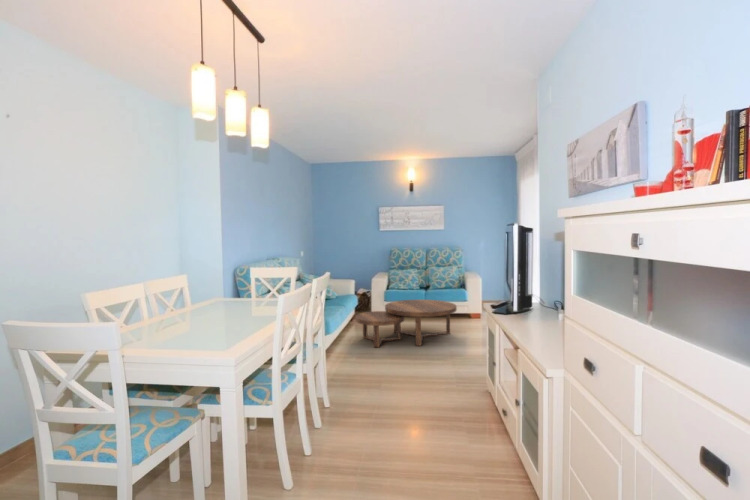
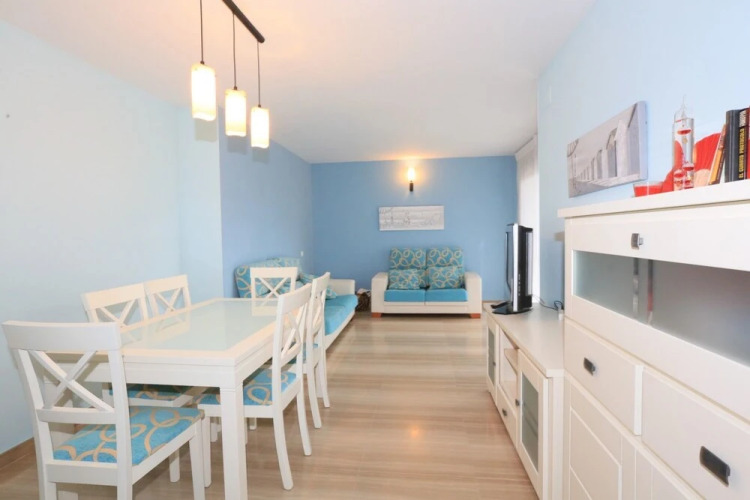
- coffee table (403, 320)
